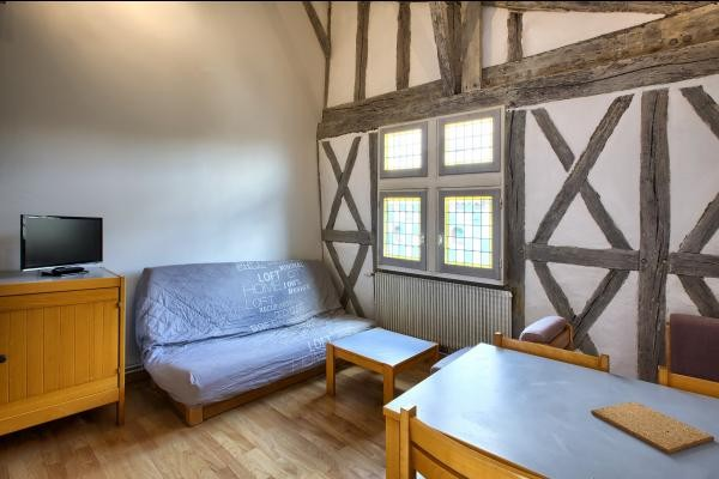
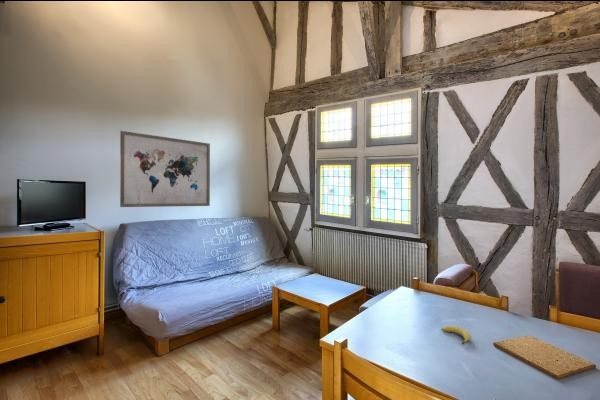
+ wall art (169, 172)
+ fruit (458, 333)
